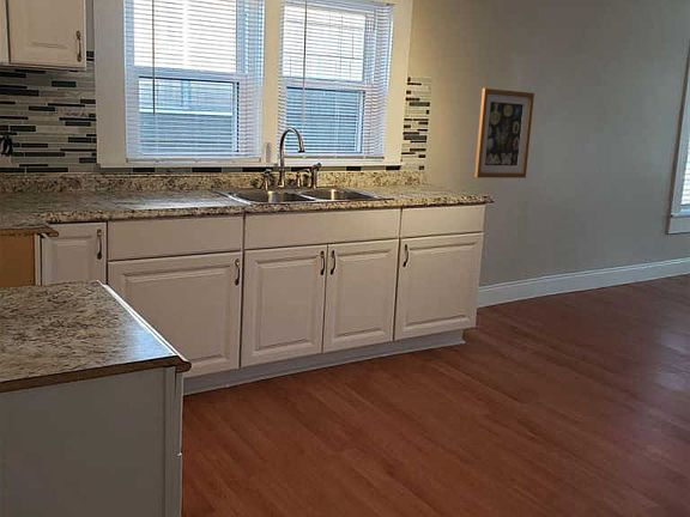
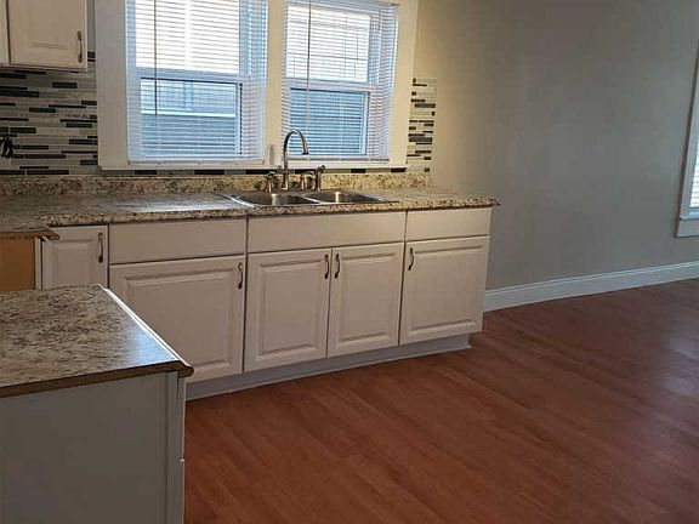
- wall art (504, 134)
